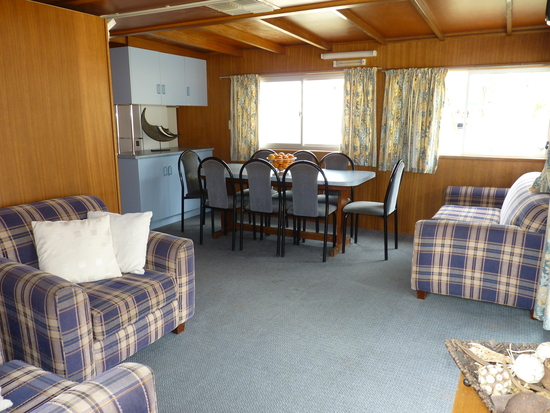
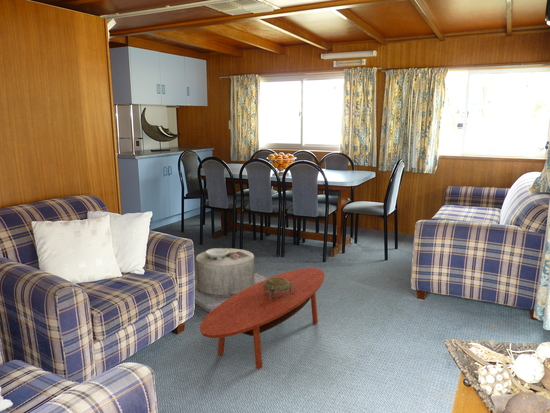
+ side table (231, 271)
+ coffee table (271, 316)
+ decorative bowl (278, 285)
